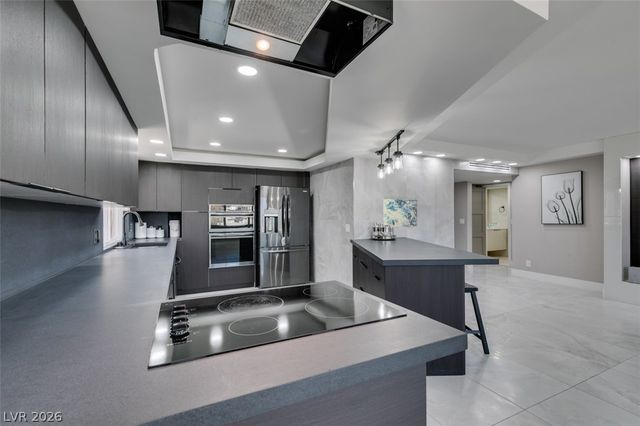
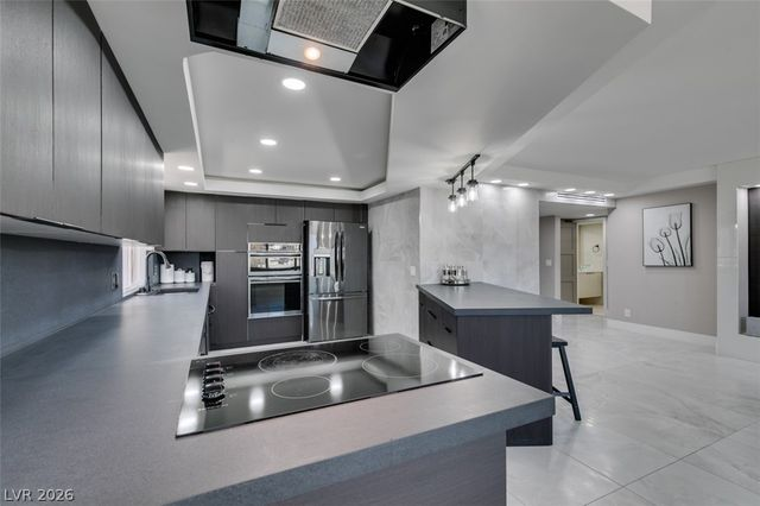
- wall art (400, 213)
